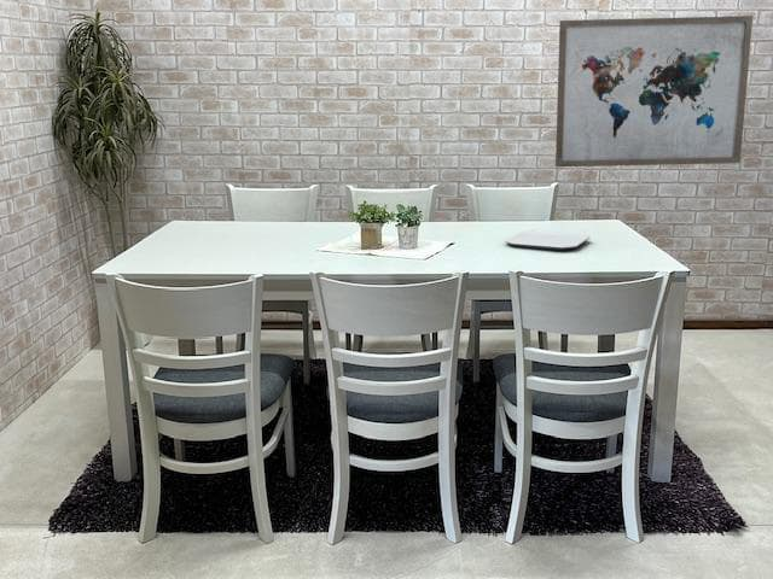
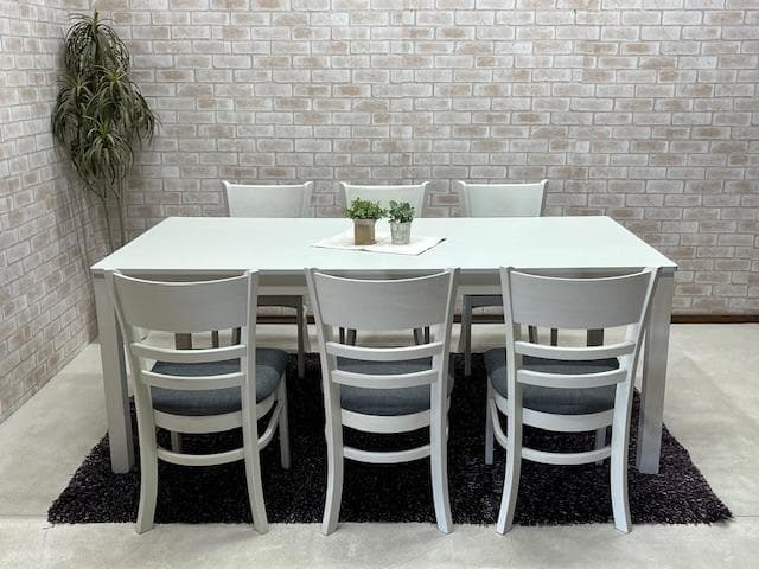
- plate (547, 240)
- wall art (651, 93)
